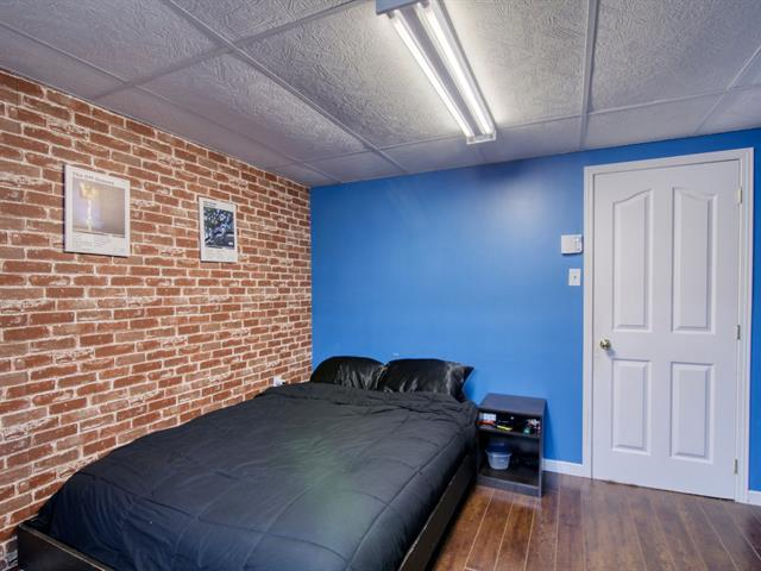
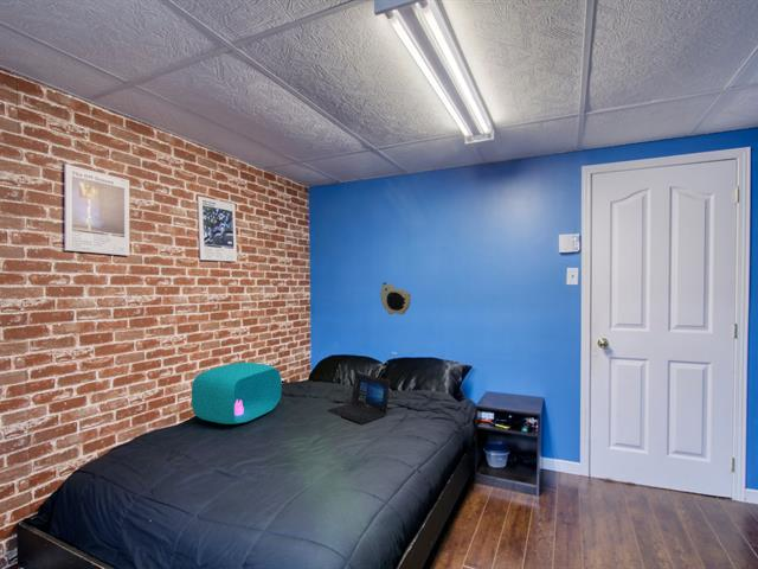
+ laptop (358, 396)
+ cushion (236, 390)
+ wall clock (394, 298)
